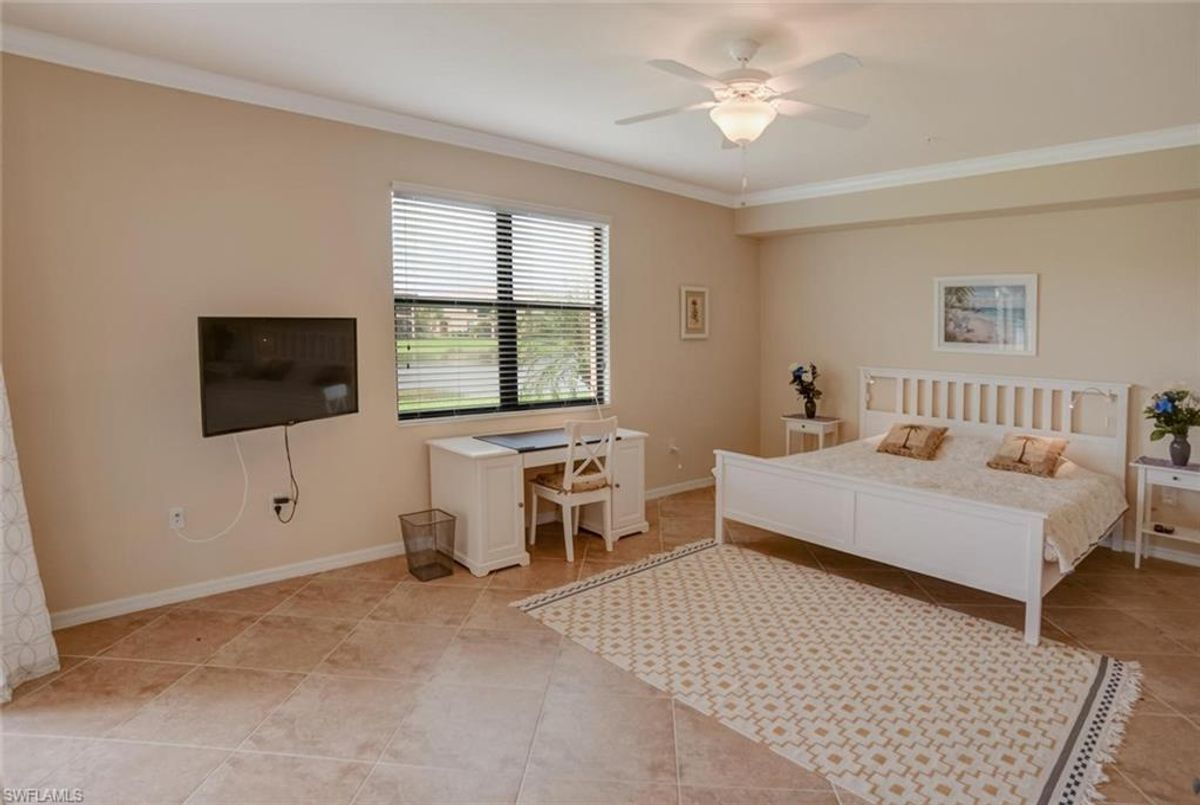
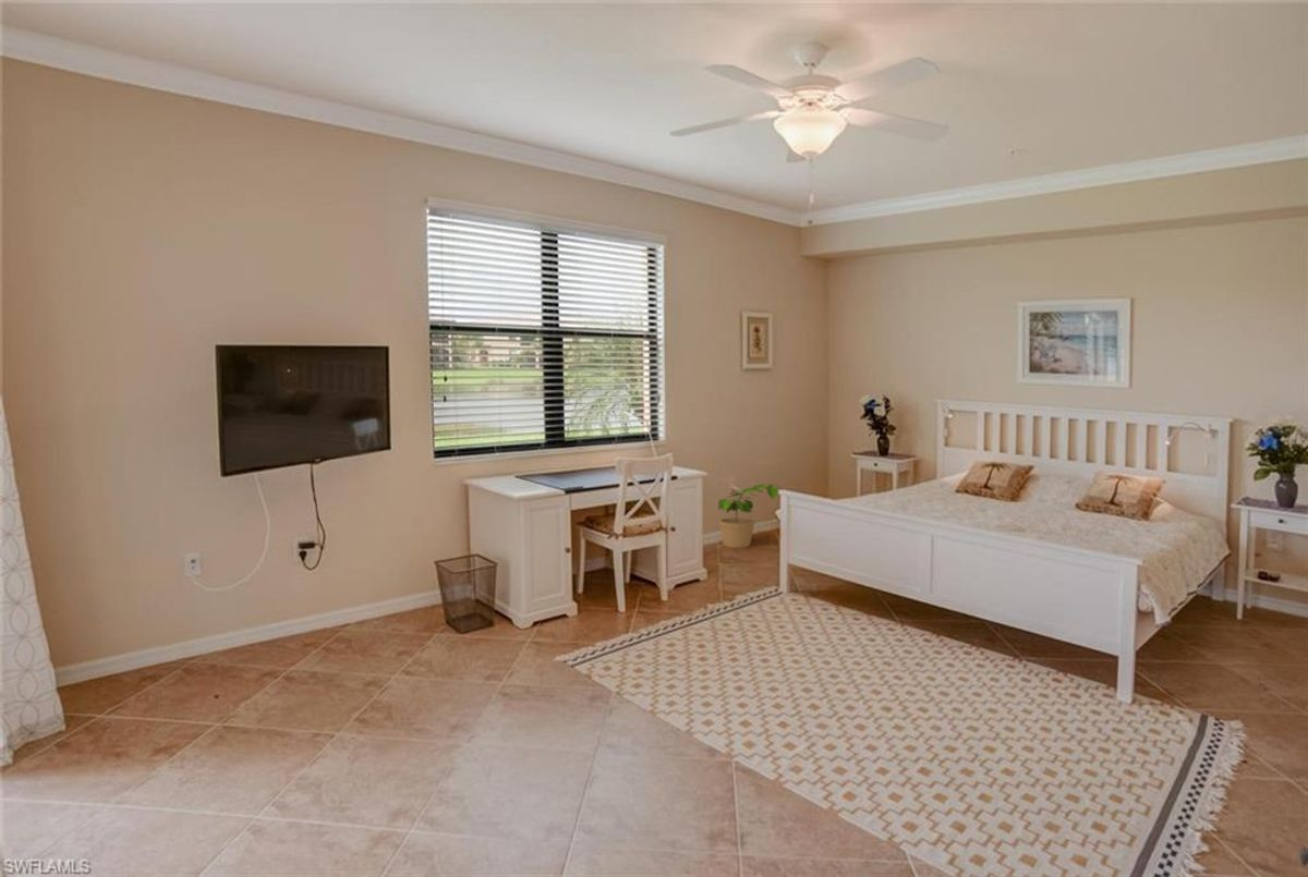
+ potted plant (747, 519)
